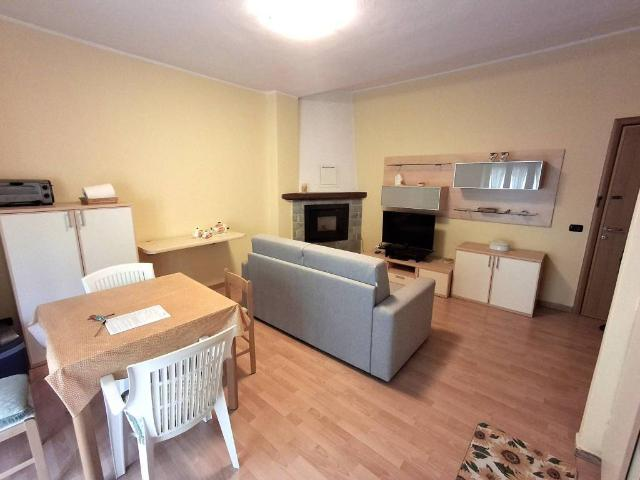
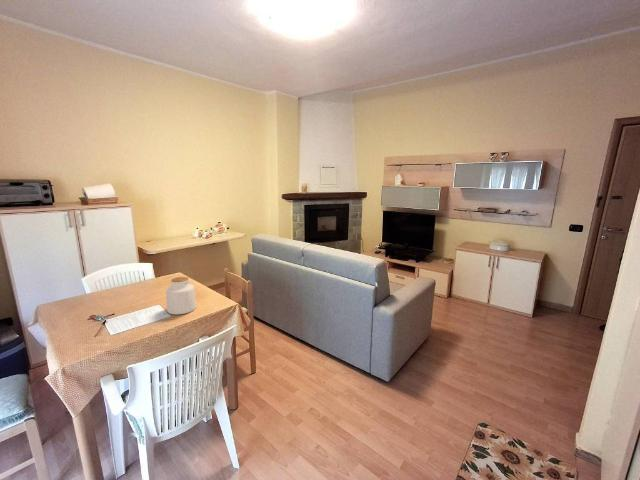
+ jar (180, 294)
